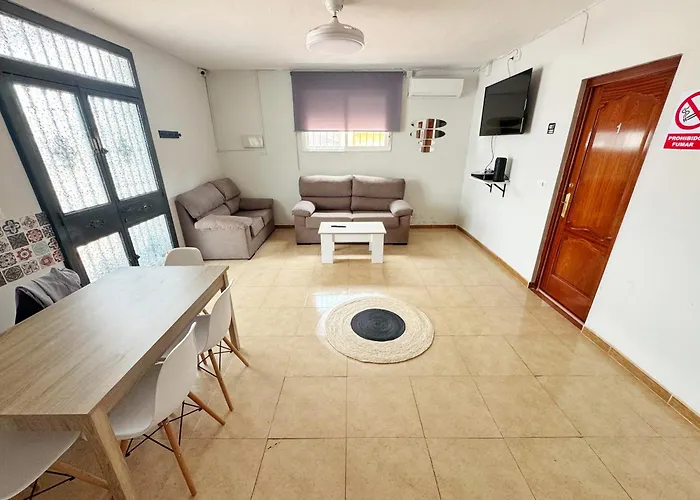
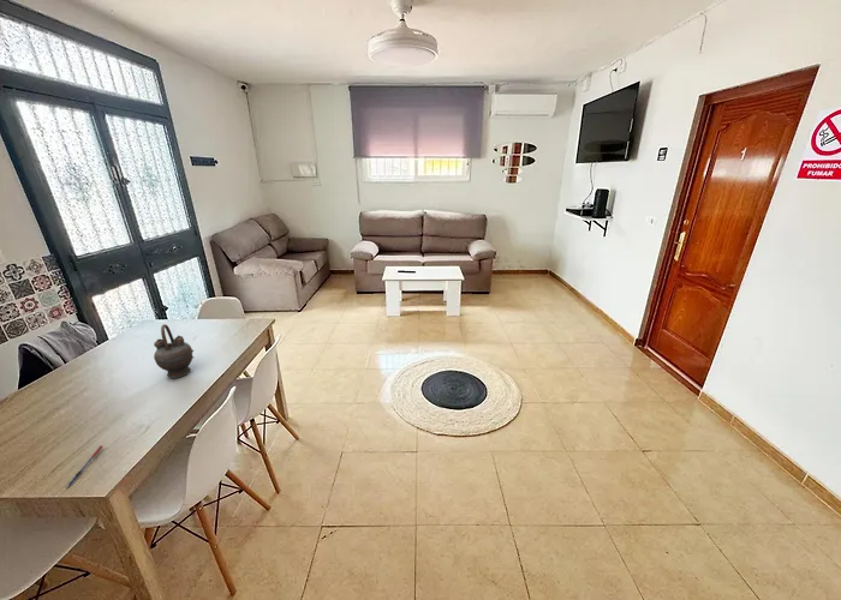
+ pen (84, 466)
+ teapot (173, 348)
